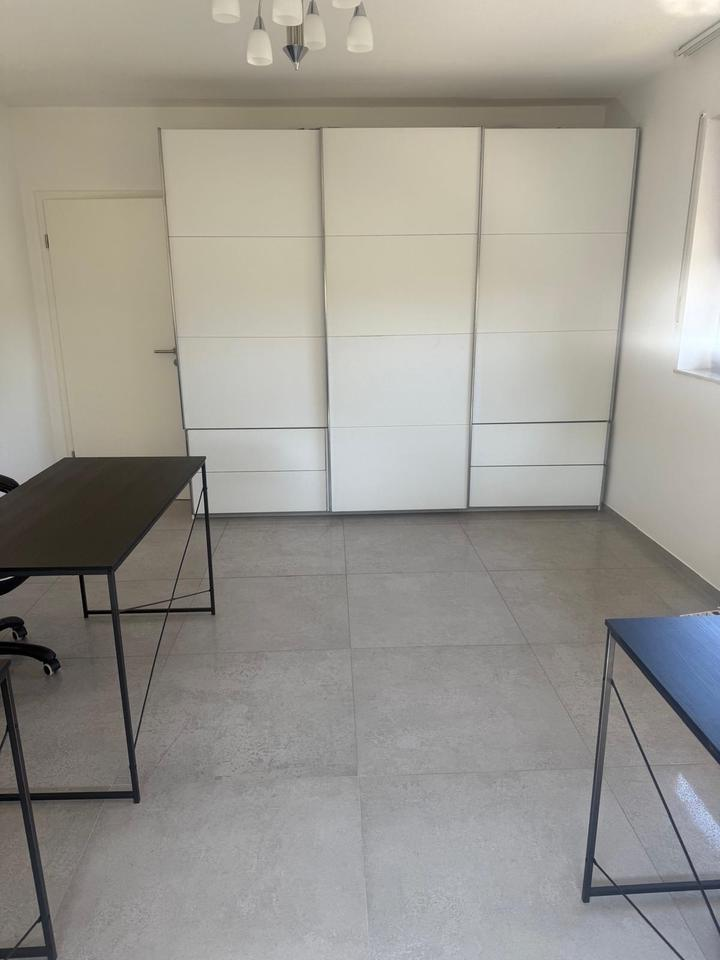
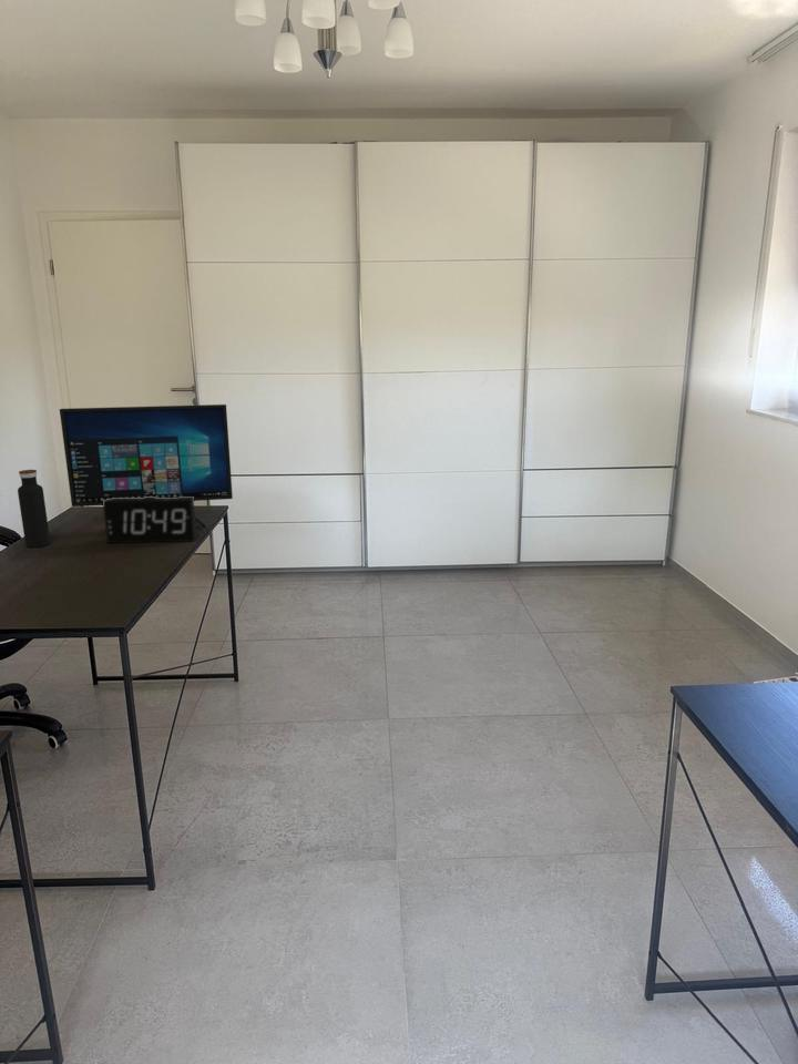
+ computer monitor (151, 467)
+ water bottle (32, 508)
+ alarm clock (151, 518)
